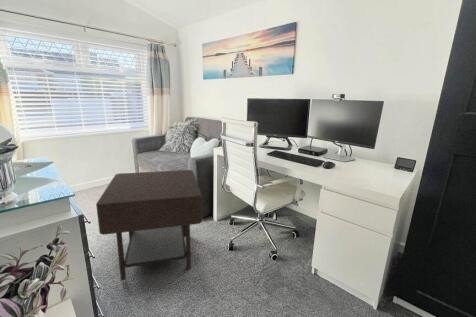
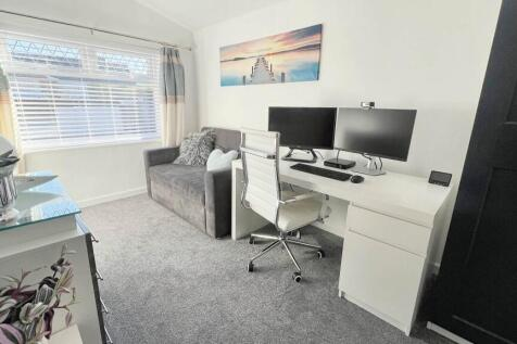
- side table (156, 220)
